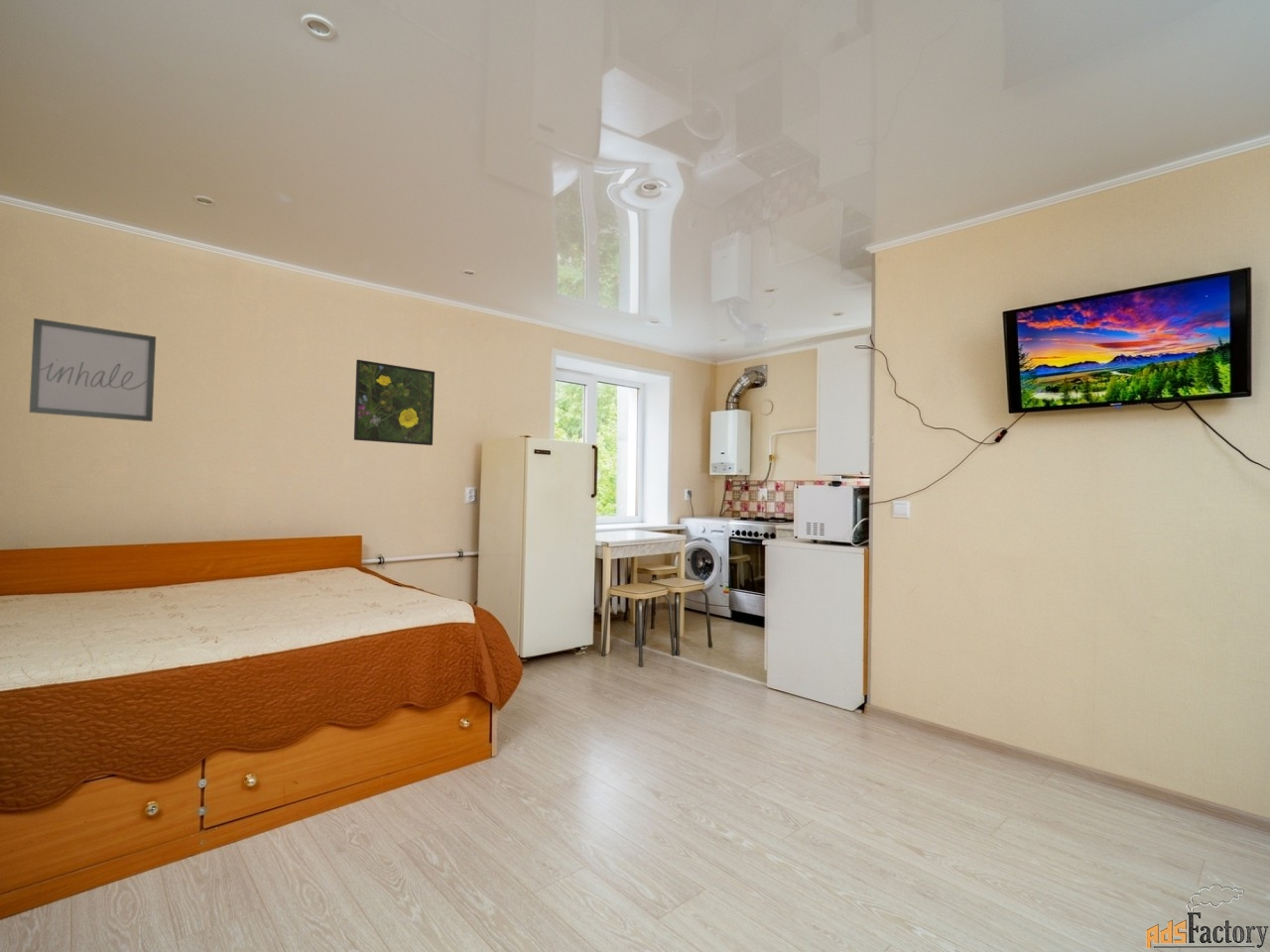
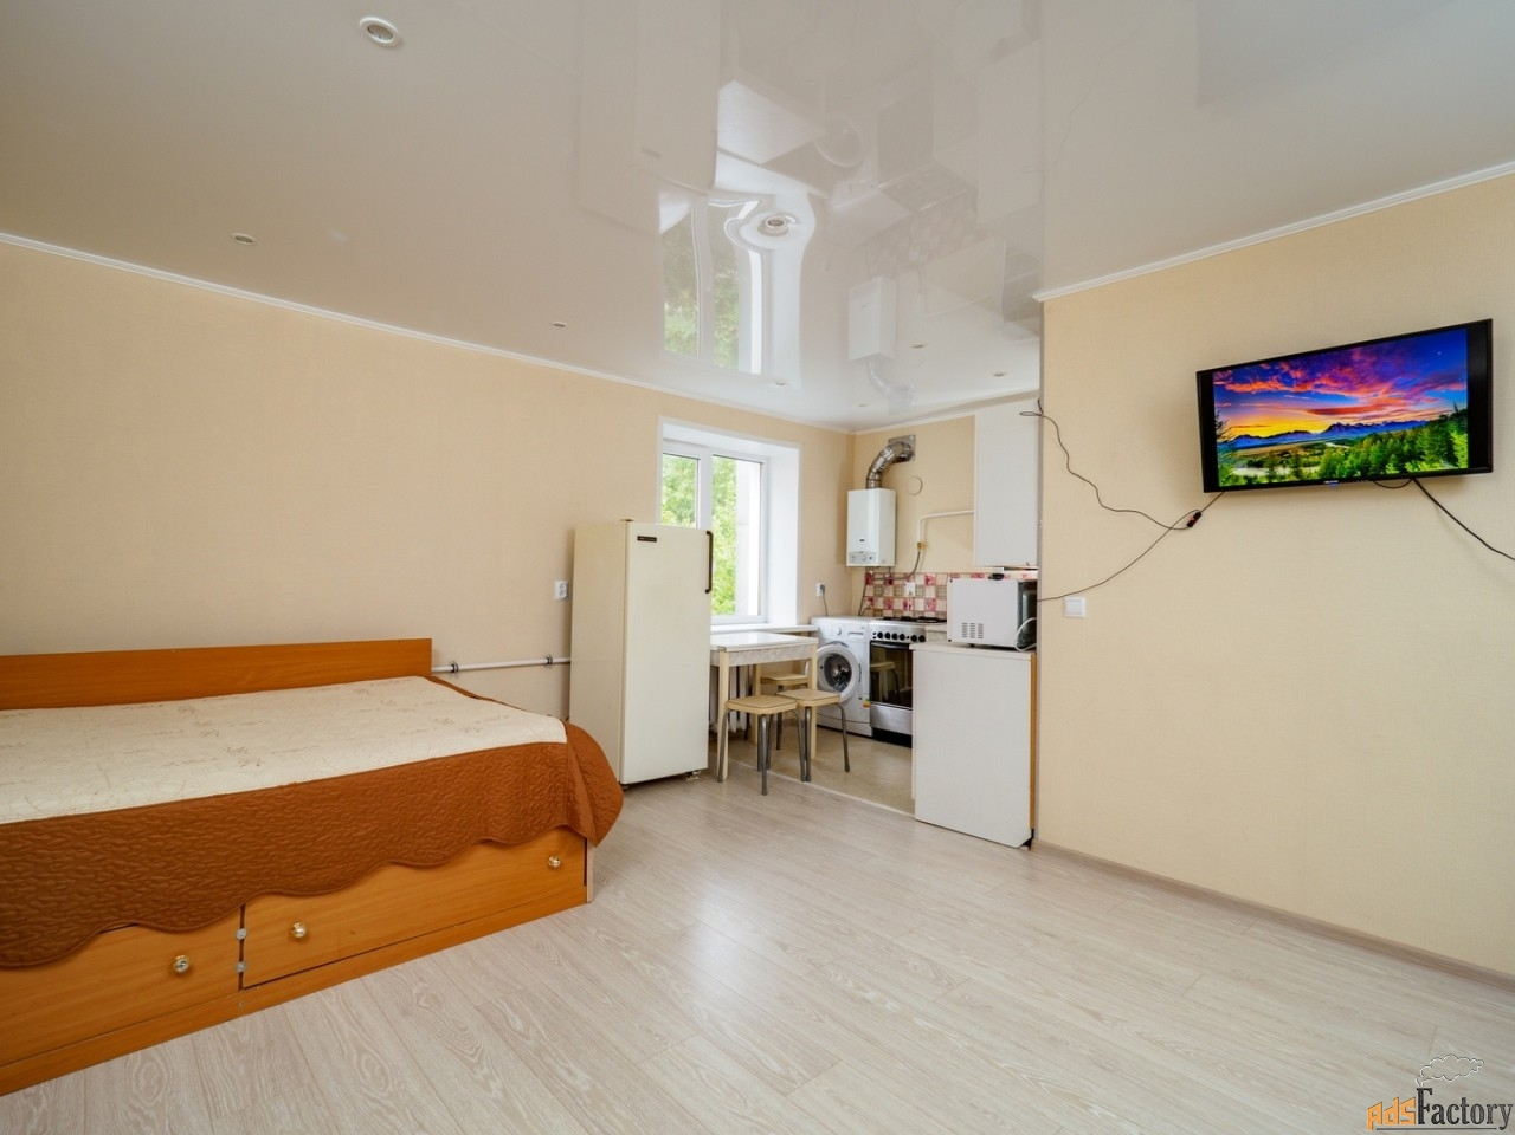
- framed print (396, 404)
- wall art (95, 372)
